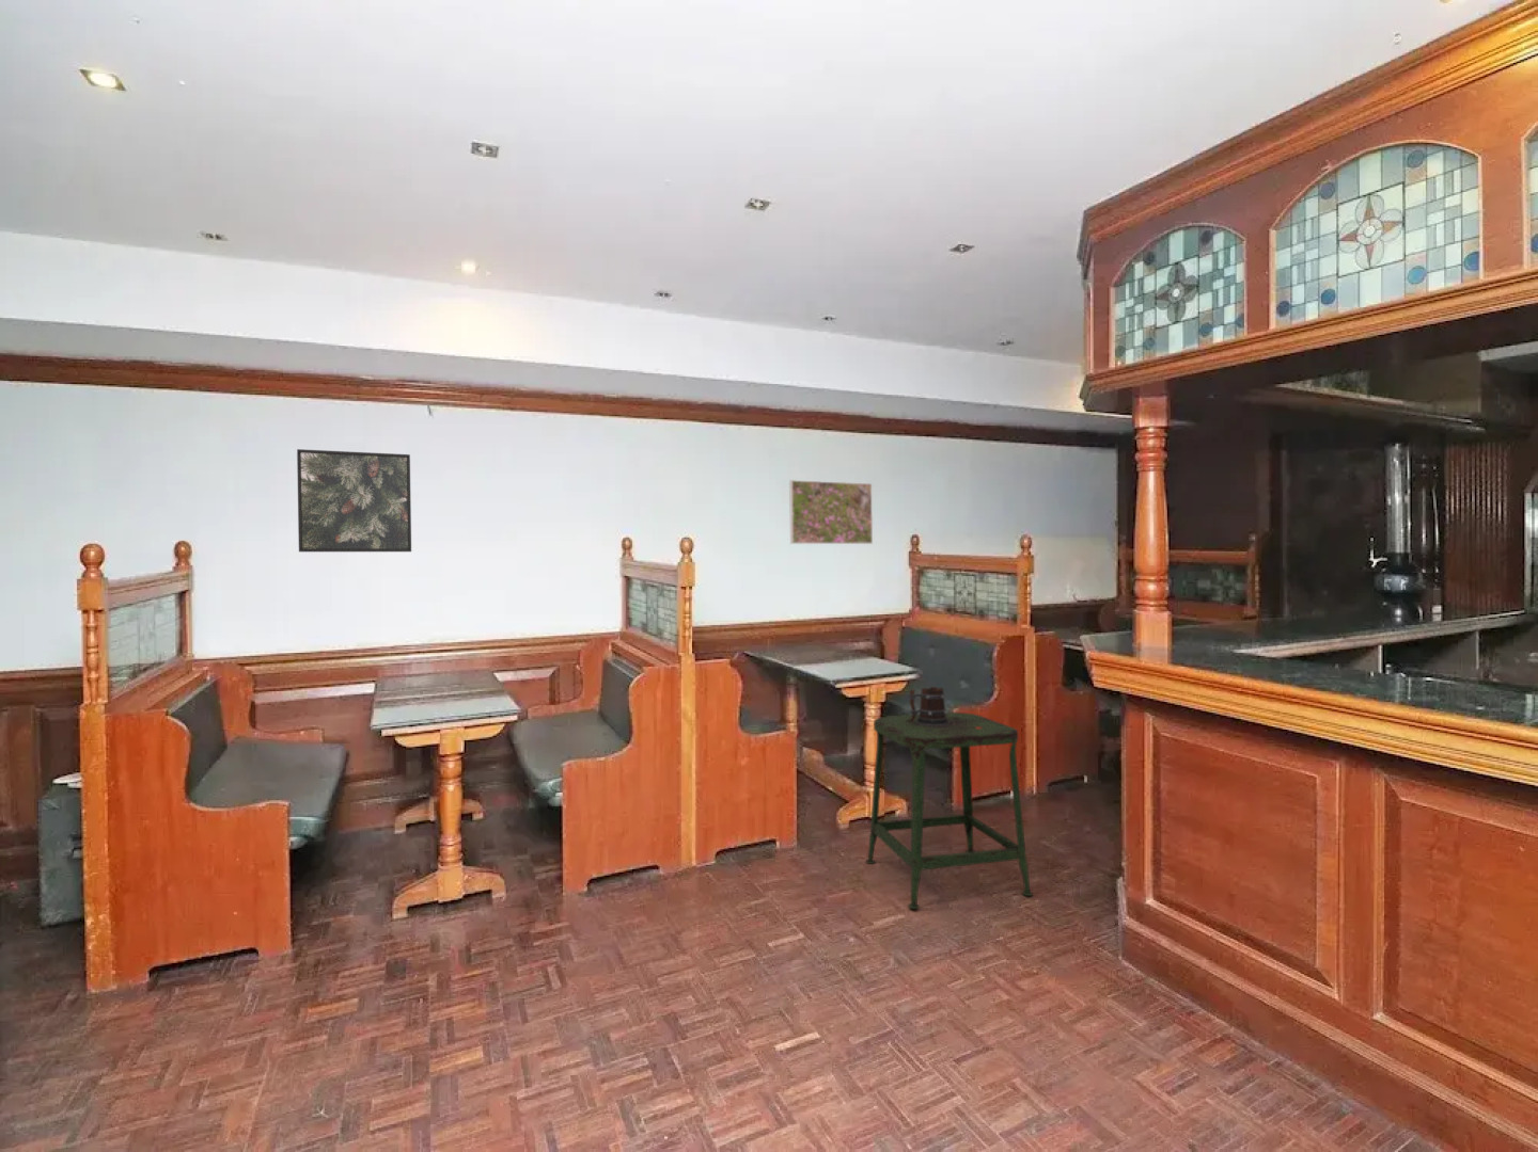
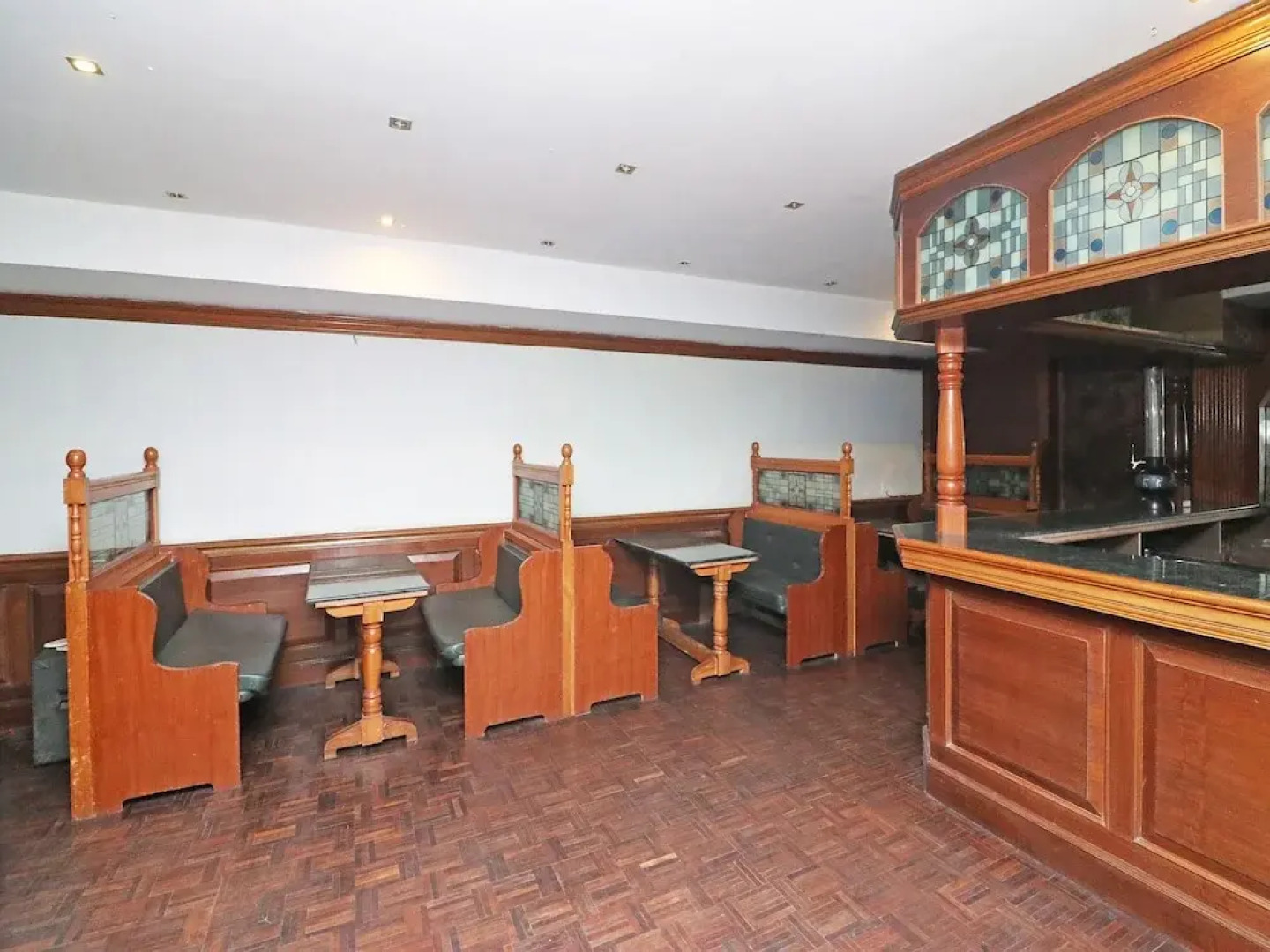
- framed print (831, 512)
- beer mug (928, 704)
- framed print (356, 501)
- stool (943, 816)
